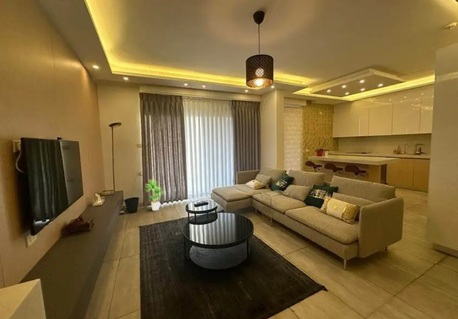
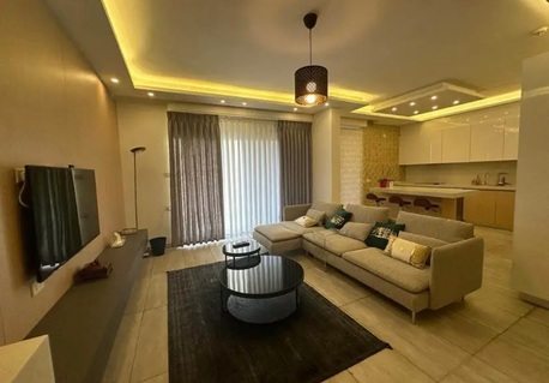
- potted plant (155, 193)
